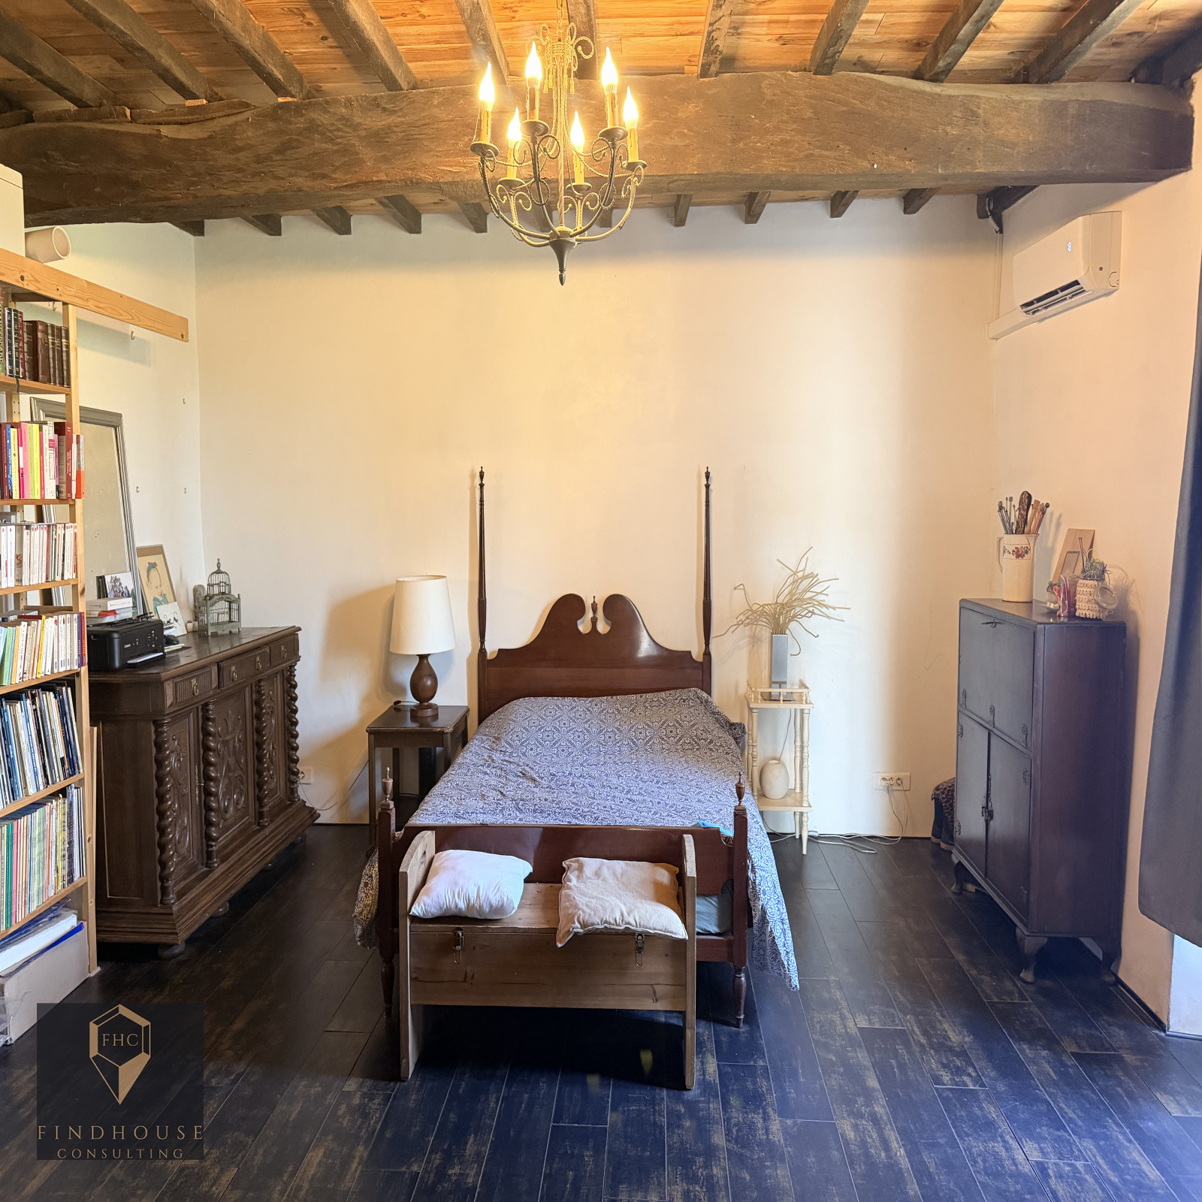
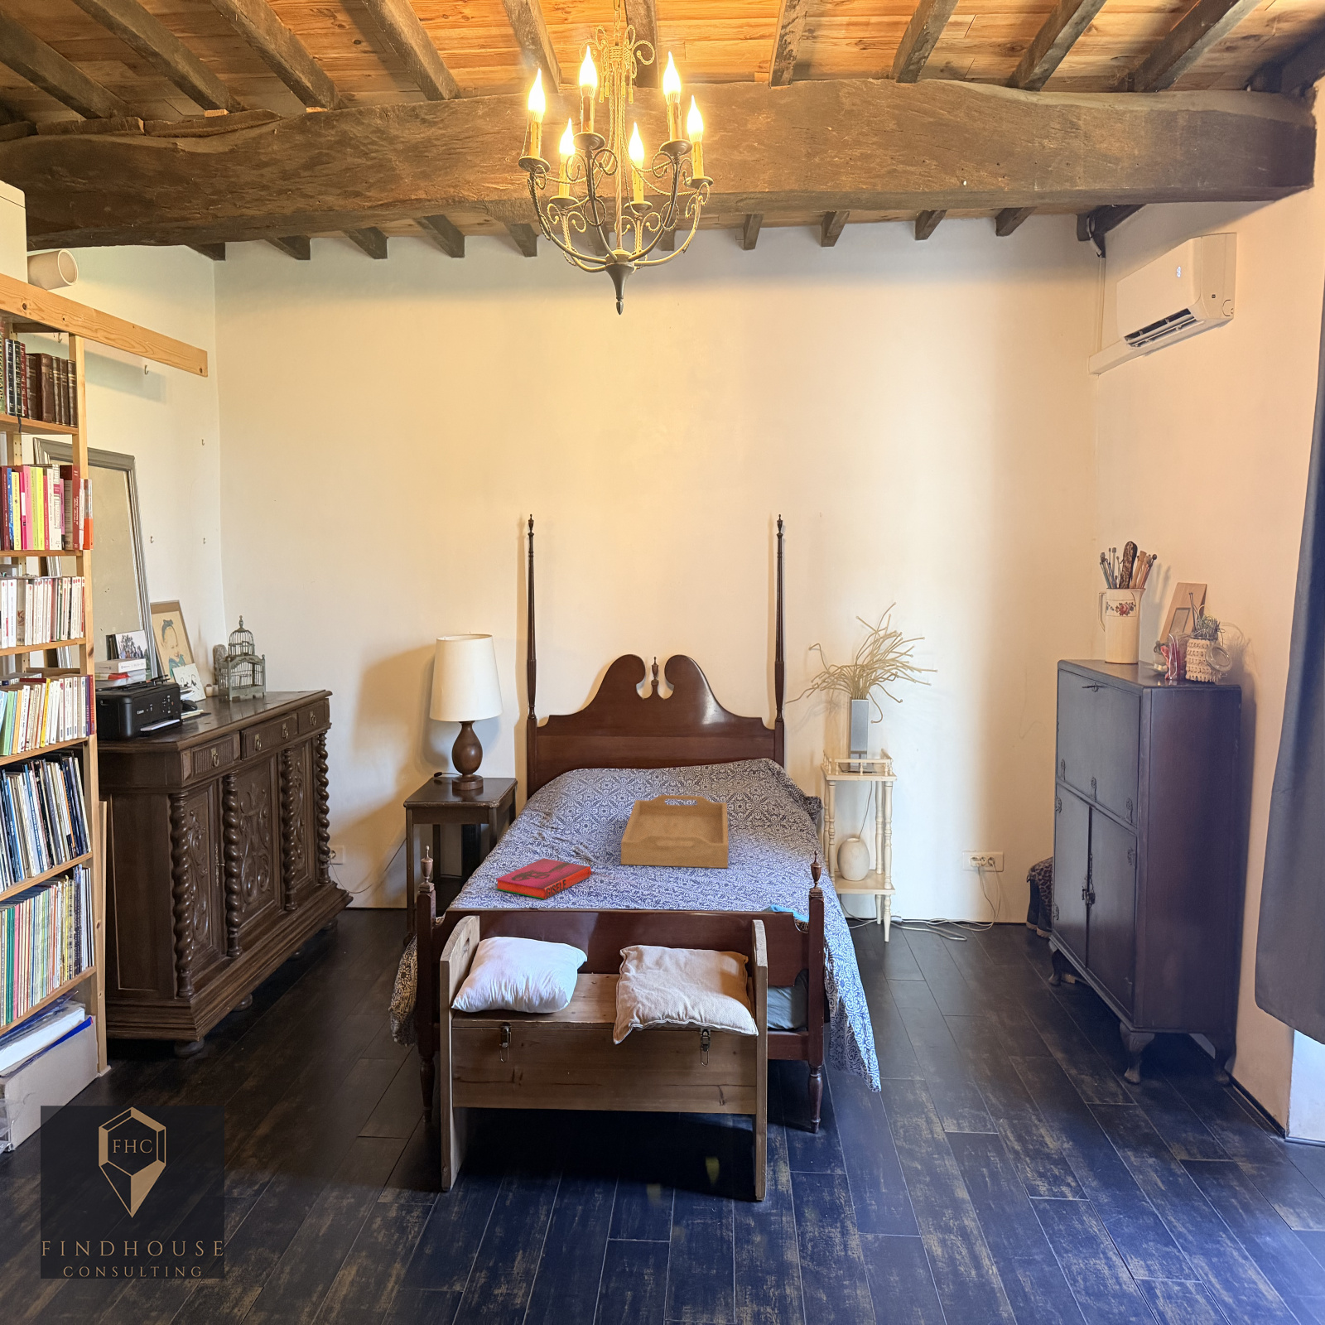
+ hardback book (544, 877)
+ serving tray (677, 828)
